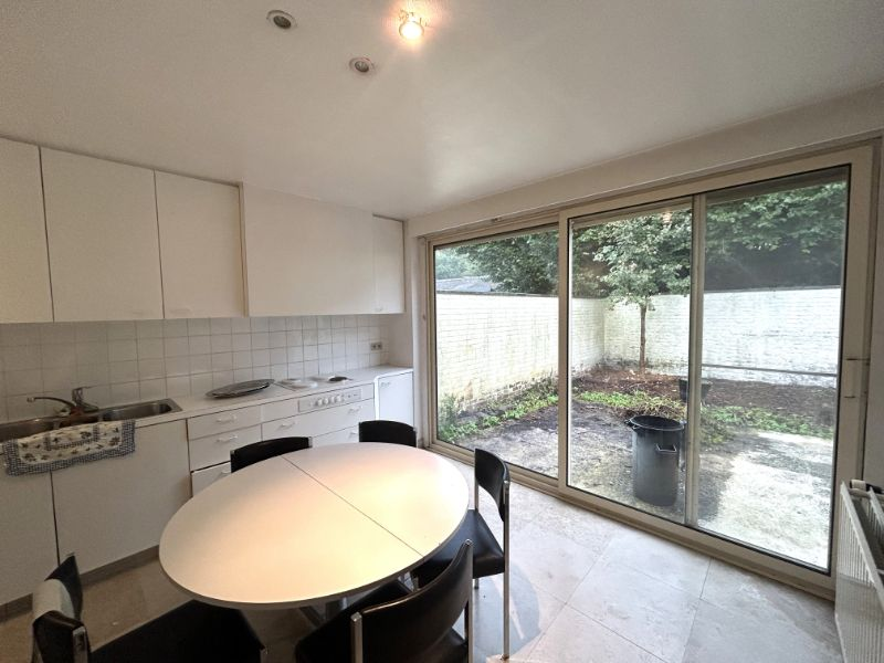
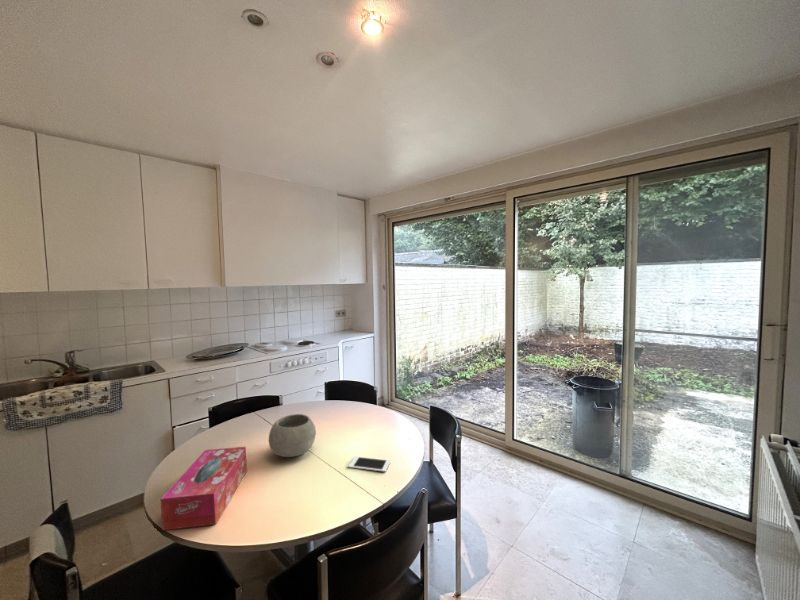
+ cell phone (369, 463)
+ tissue box (209, 482)
+ bowl (292, 436)
